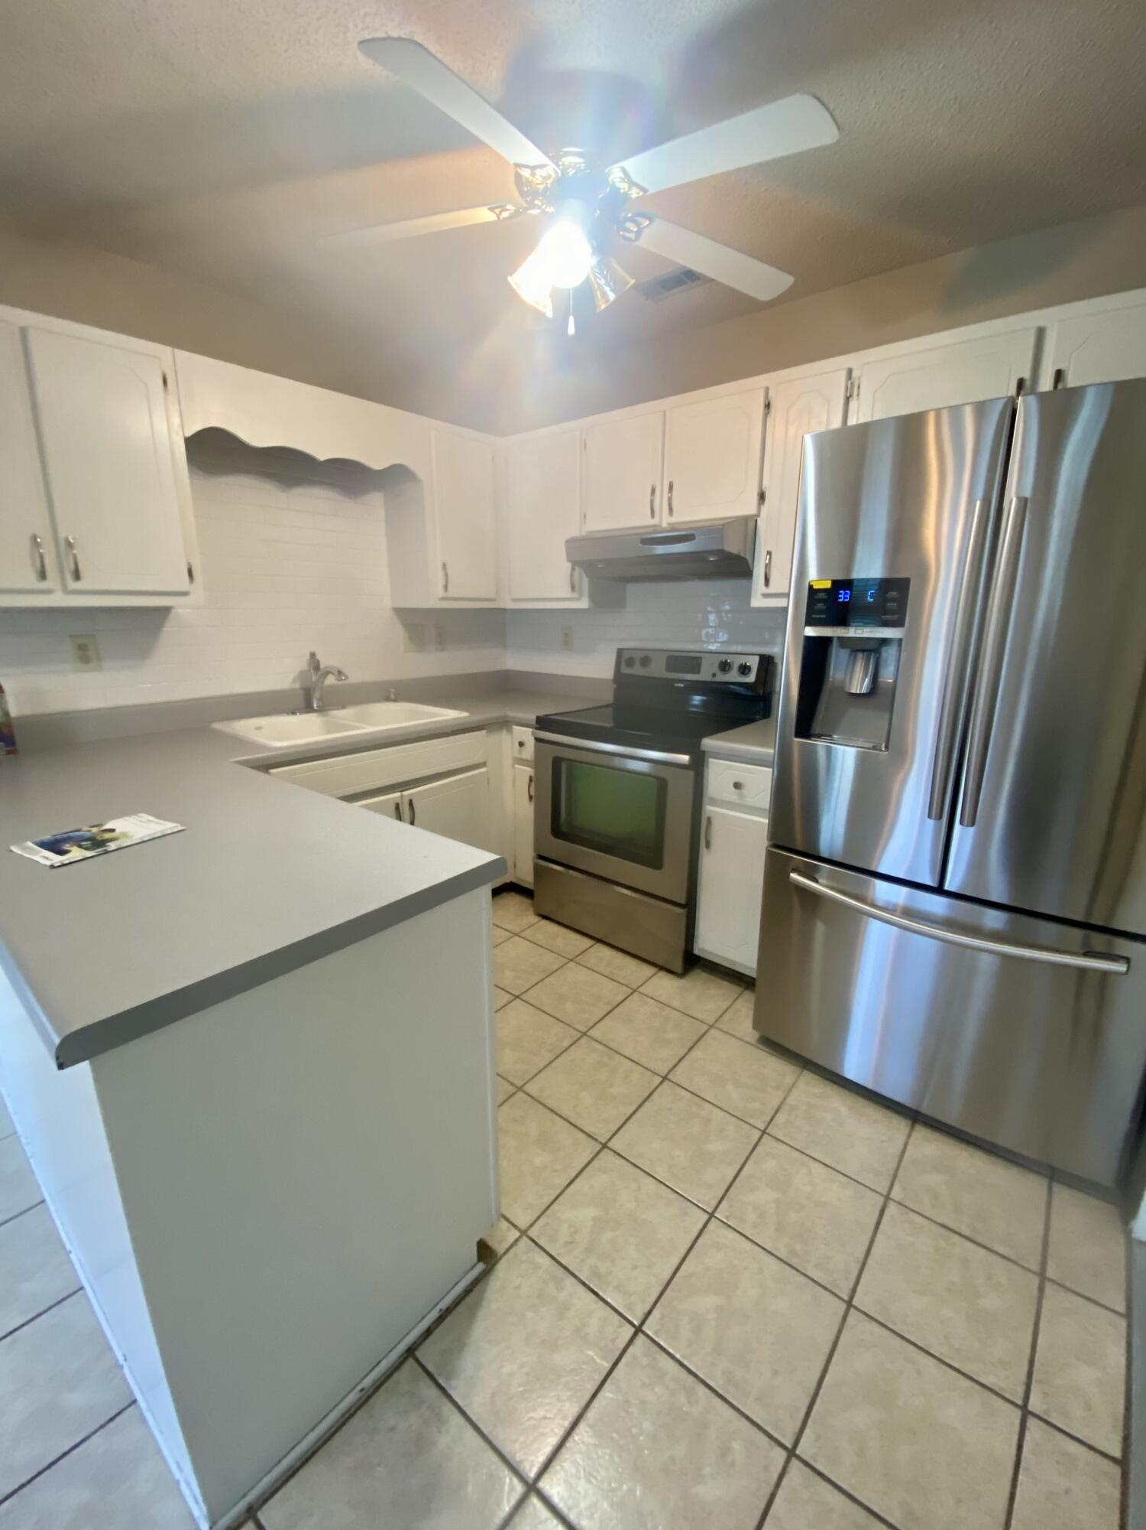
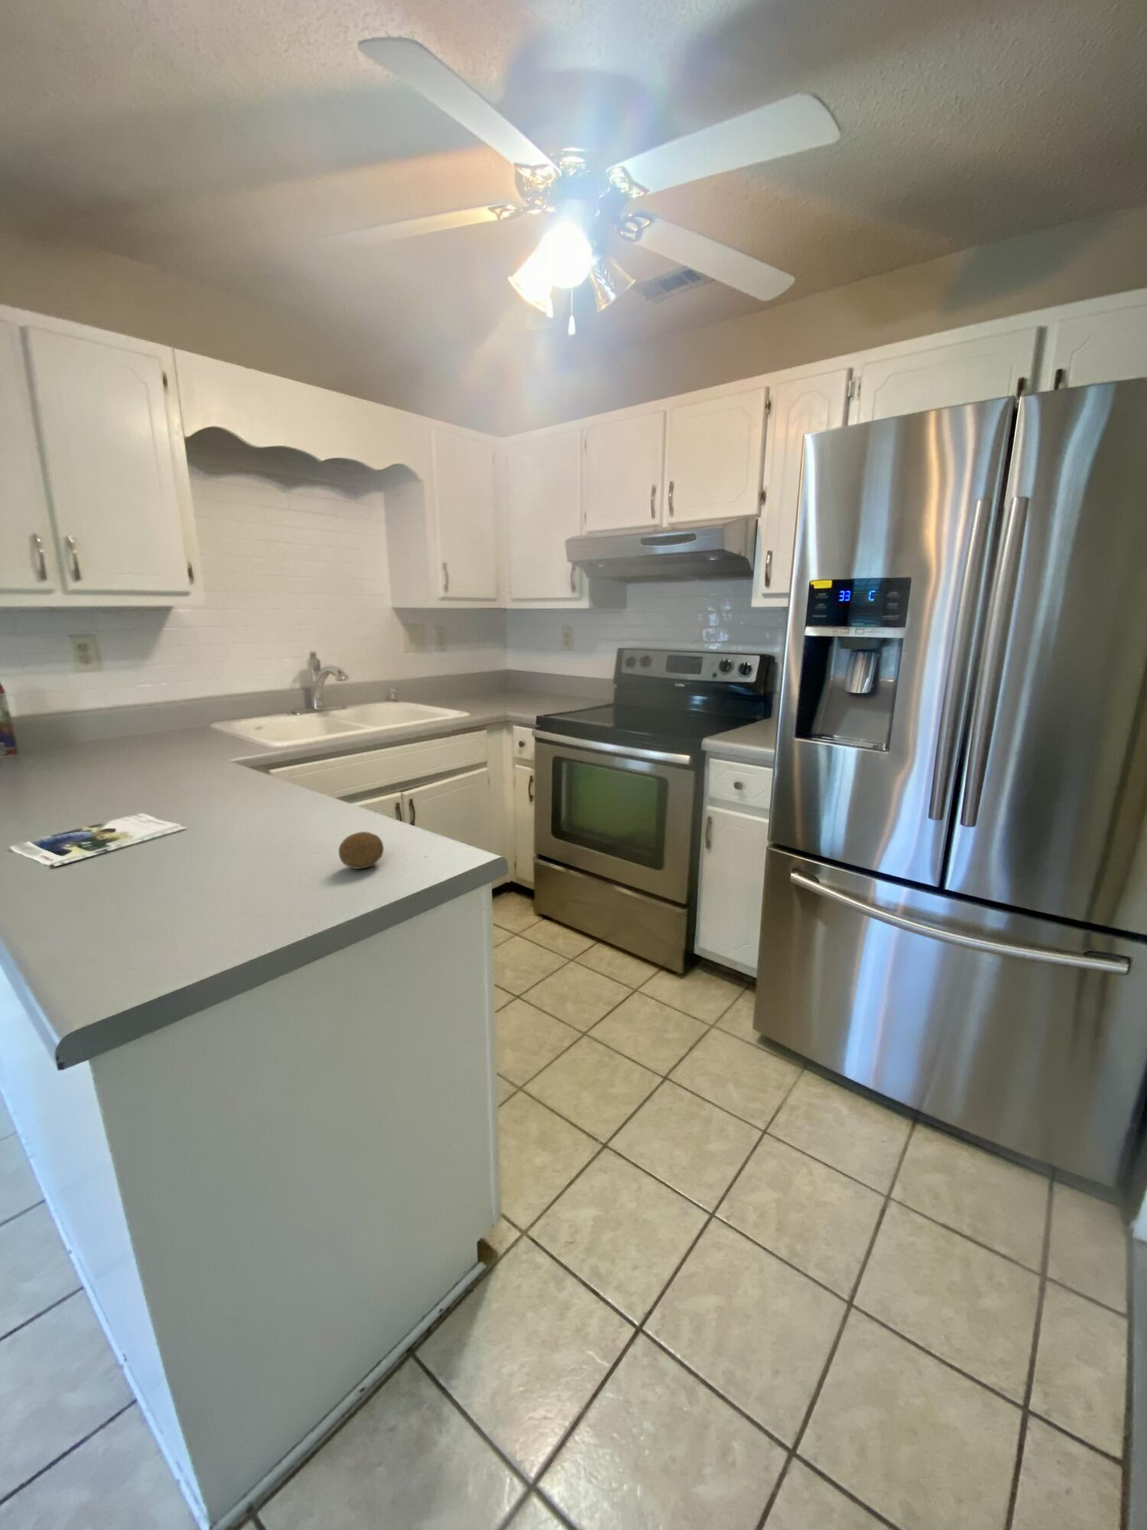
+ fruit (361, 849)
